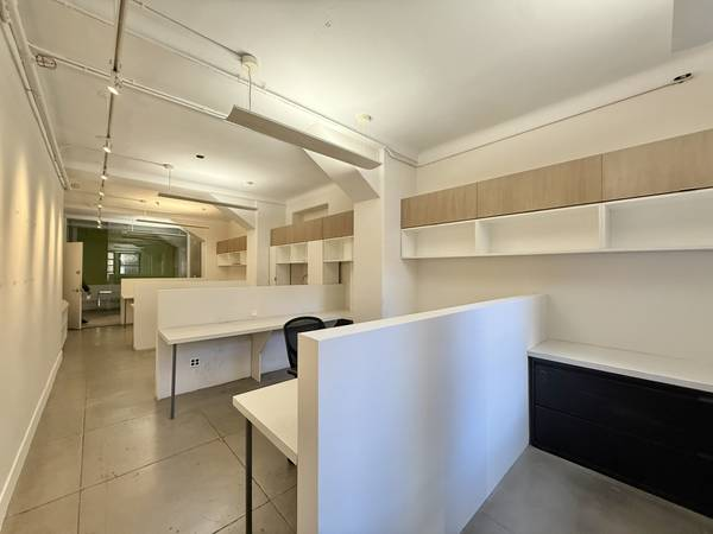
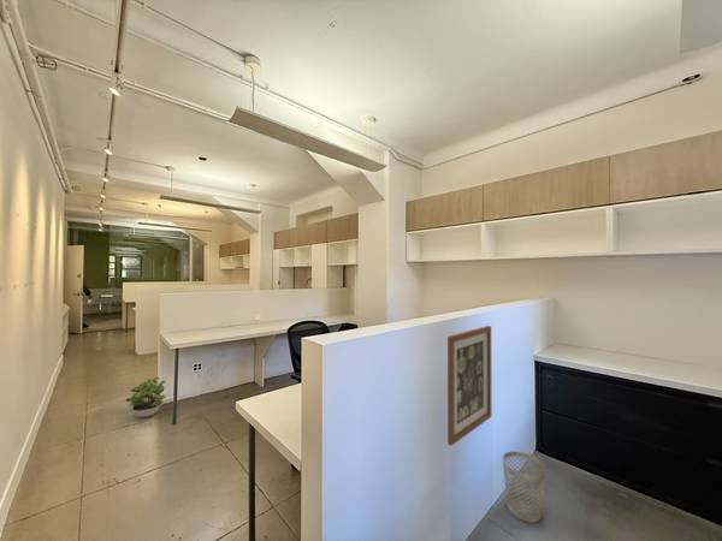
+ potted plant (146, 397)
+ wastebasket (523, 486)
+ wall art (471, 380)
